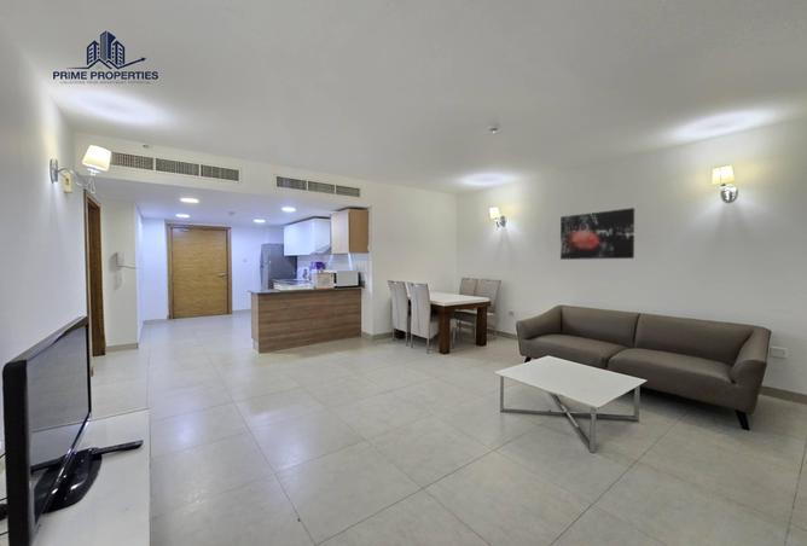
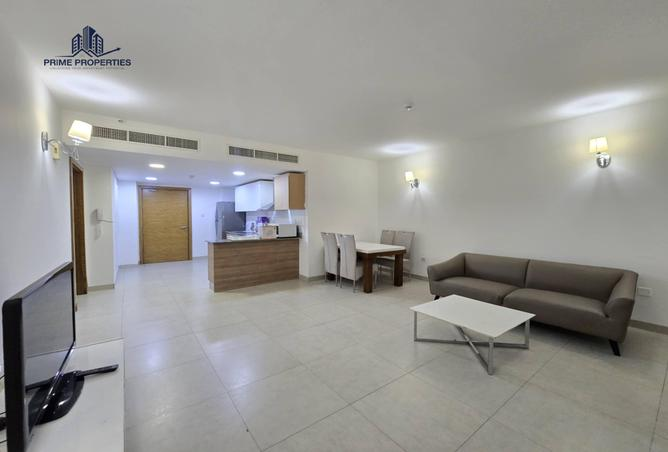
- wall art (594, 236)
